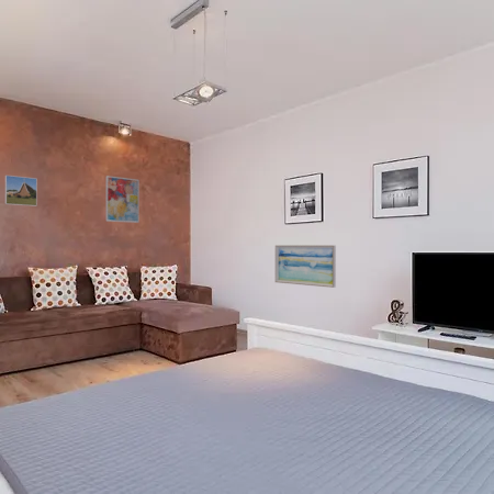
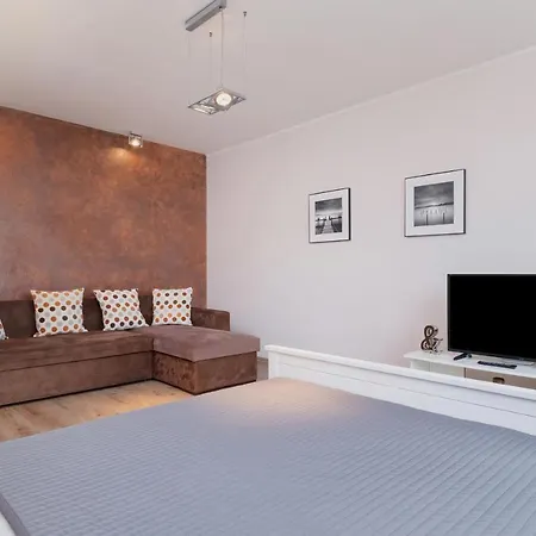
- wall art (303, 265)
- wall art (122, 200)
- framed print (21, 191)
